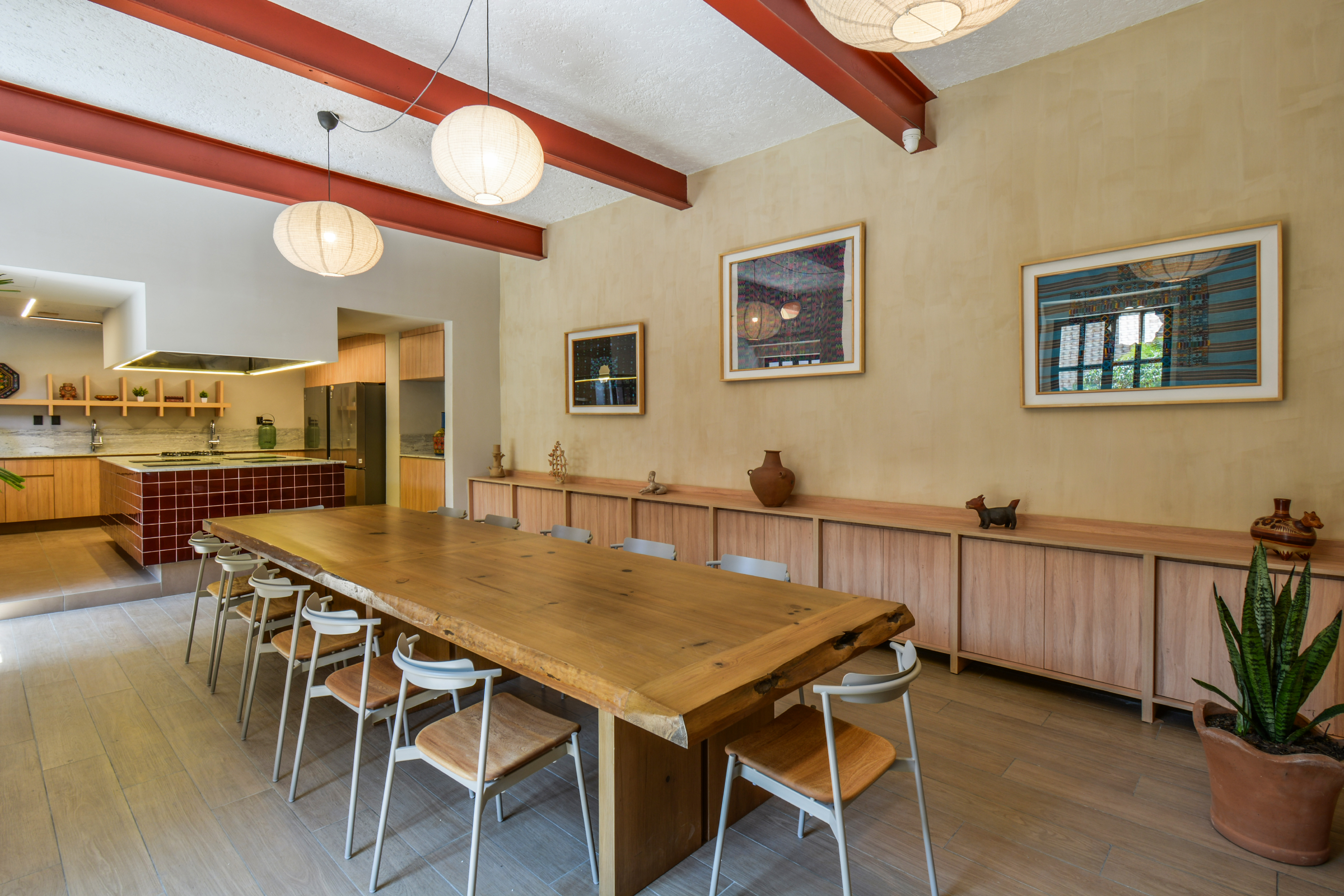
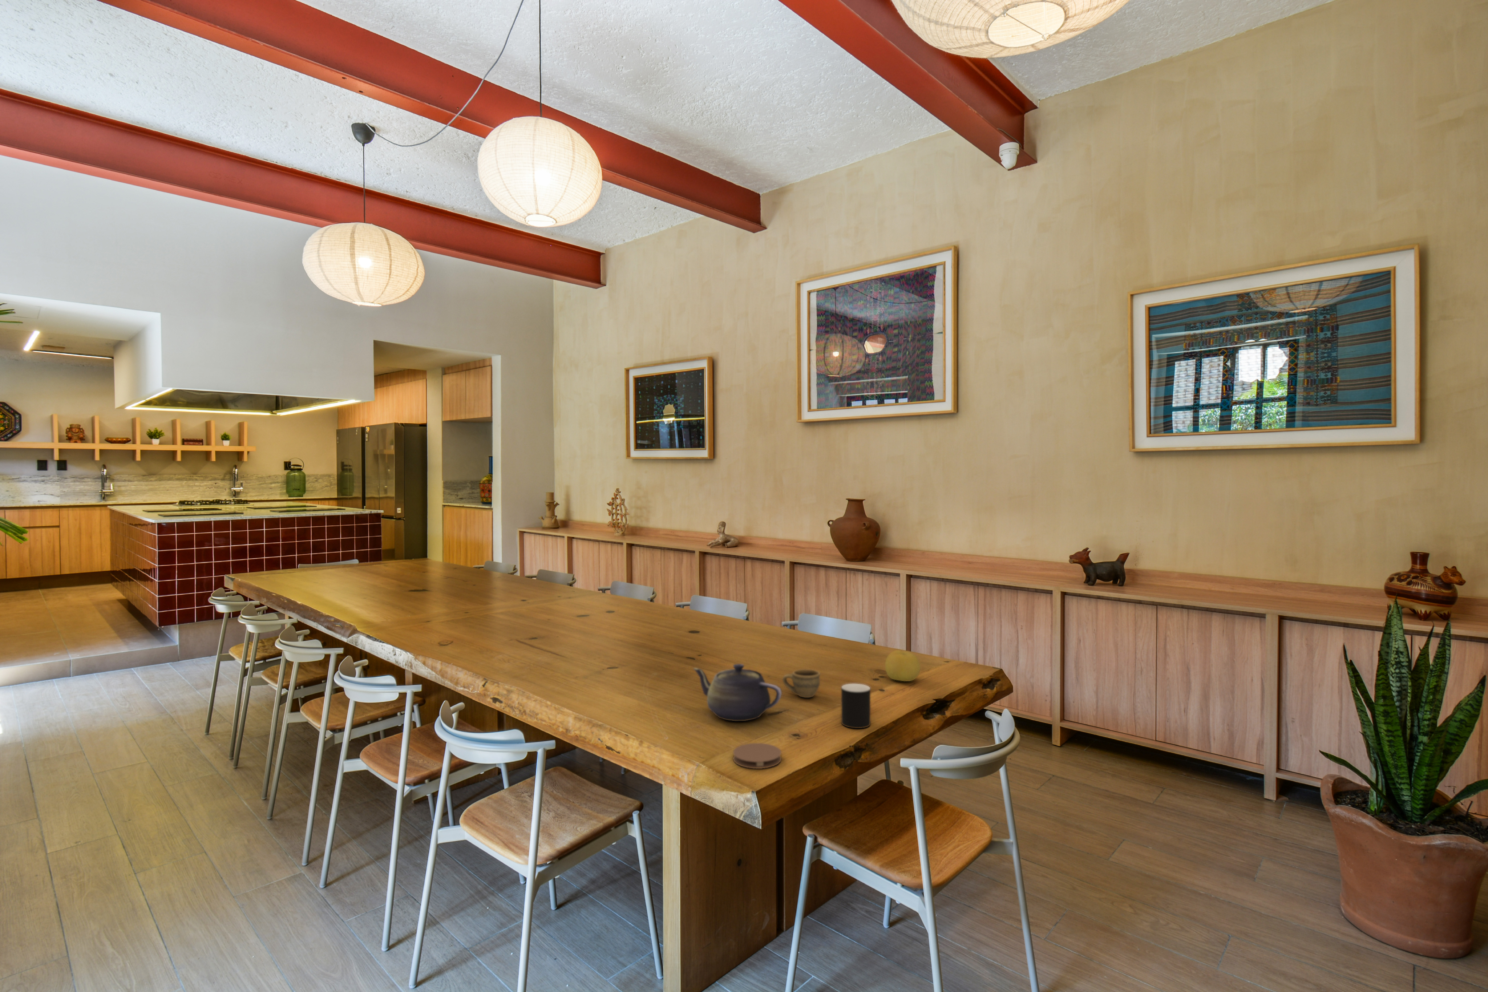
+ teapot (735, 689)
+ fruit (902, 665)
+ cup (857, 703)
+ coaster (757, 755)
+ cup (802, 683)
